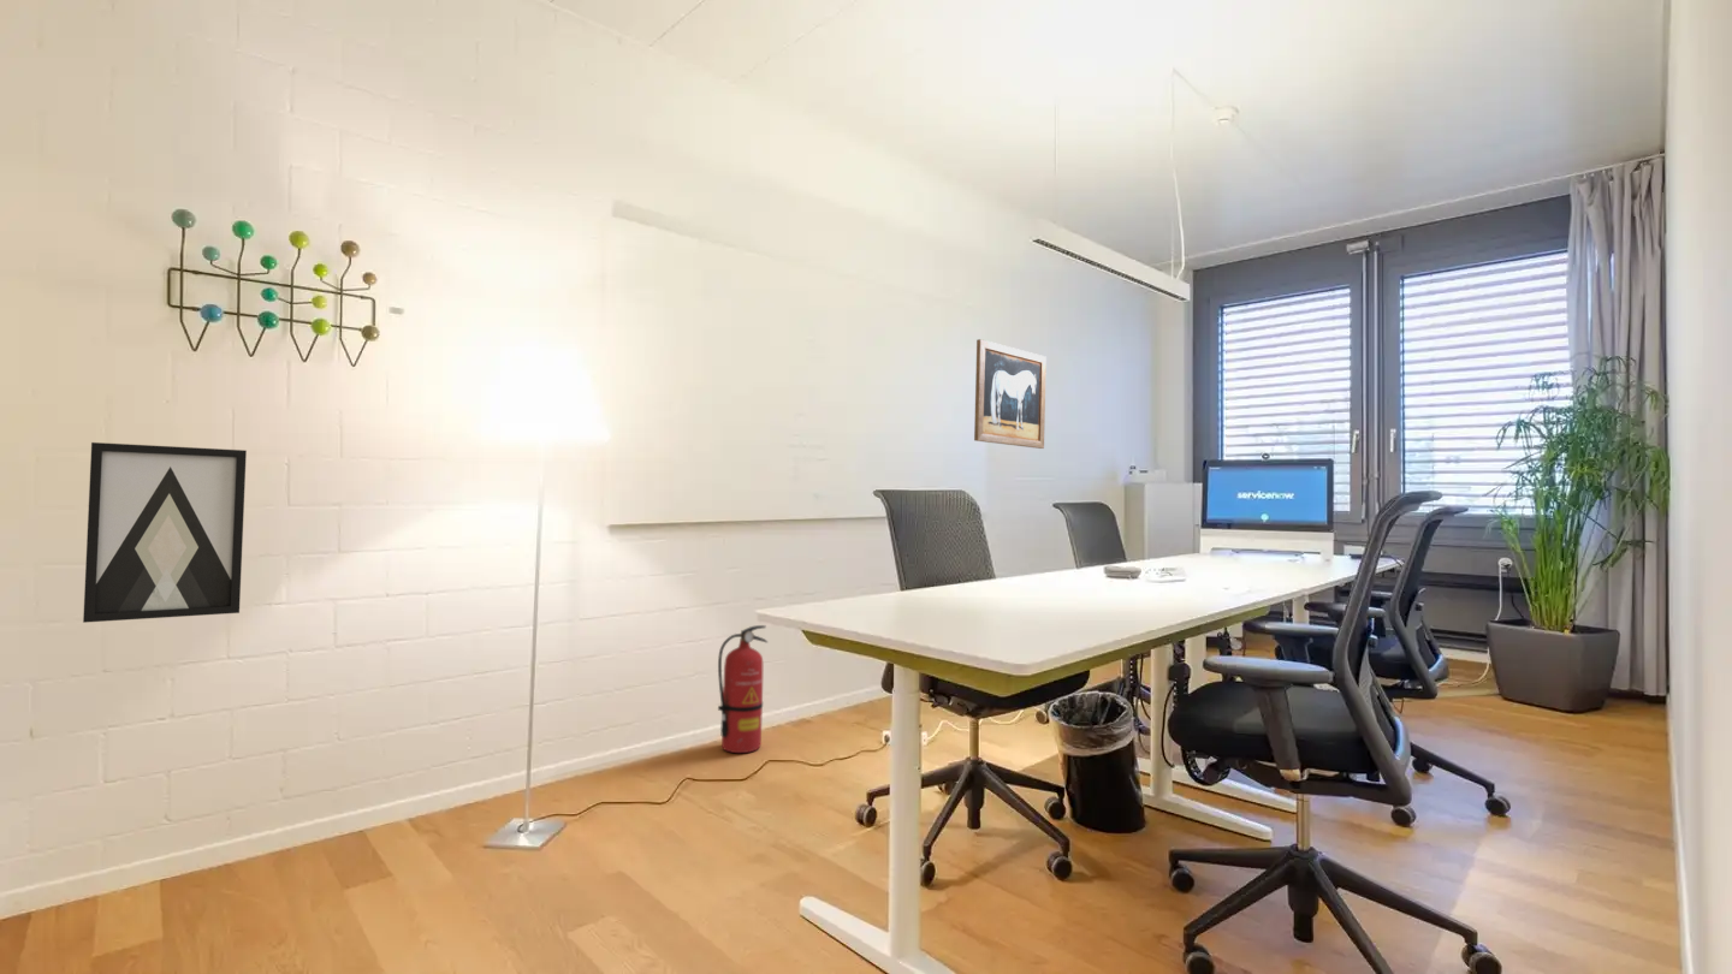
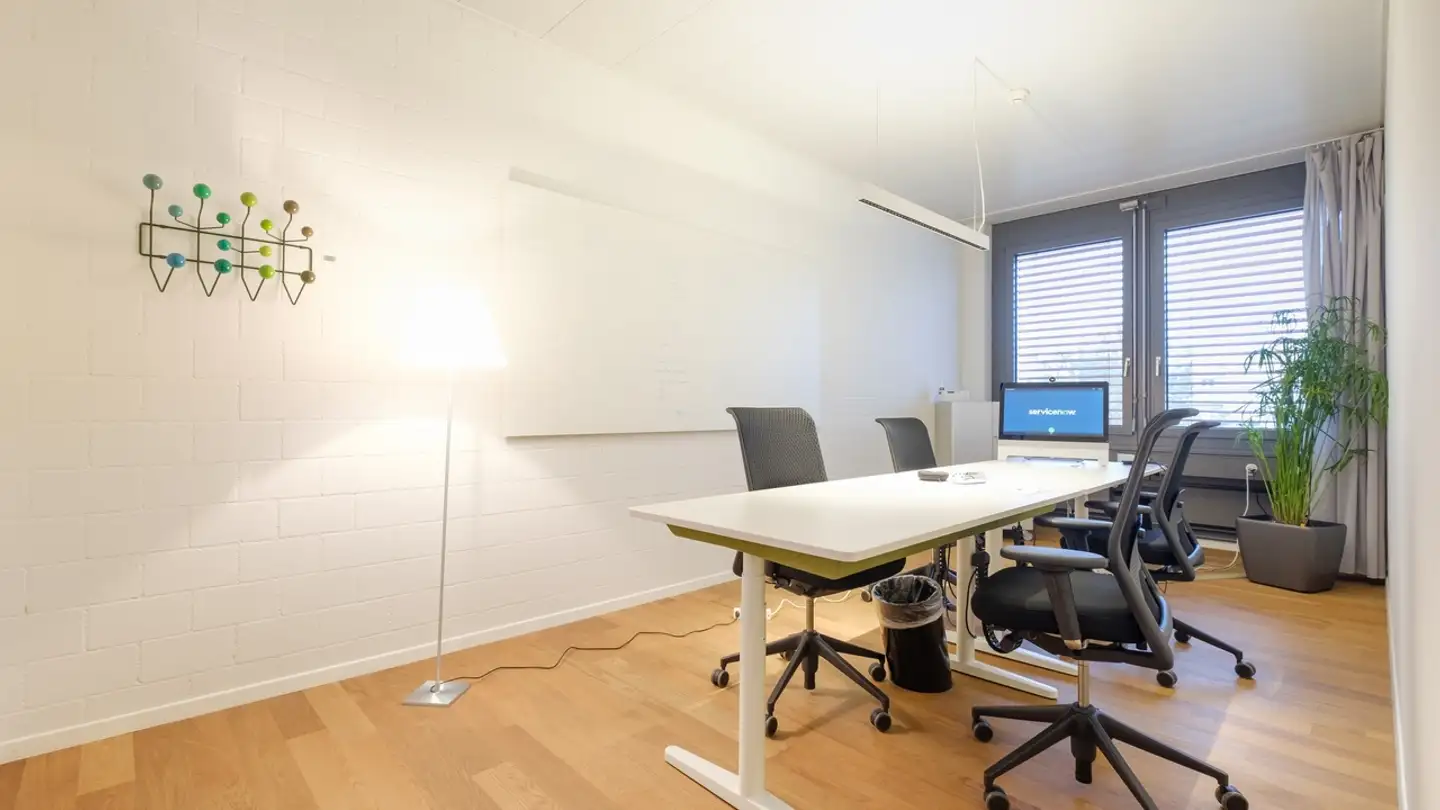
- wall art (1012, 396)
- fire extinguisher (742, 687)
- wall art (168, 531)
